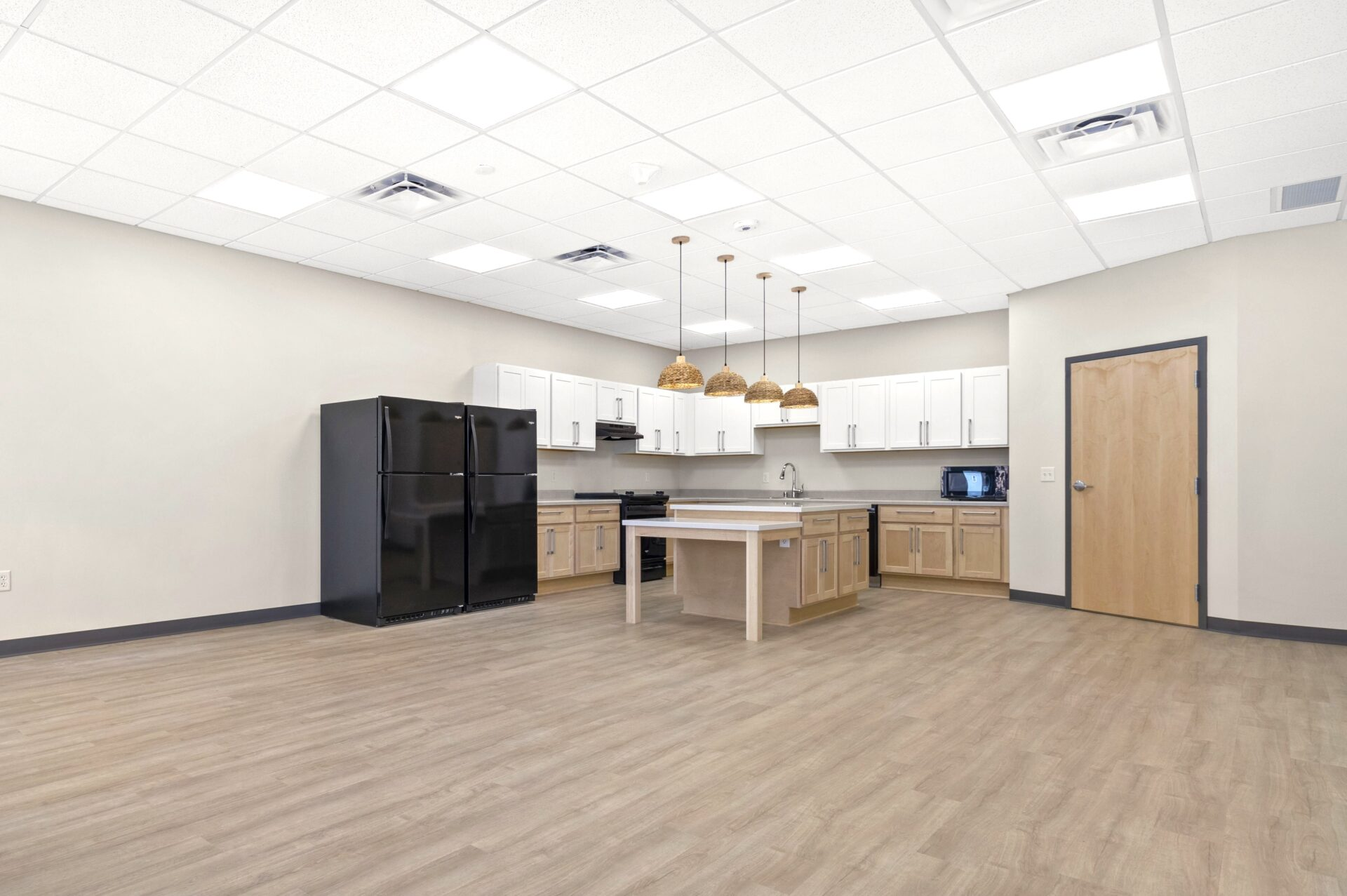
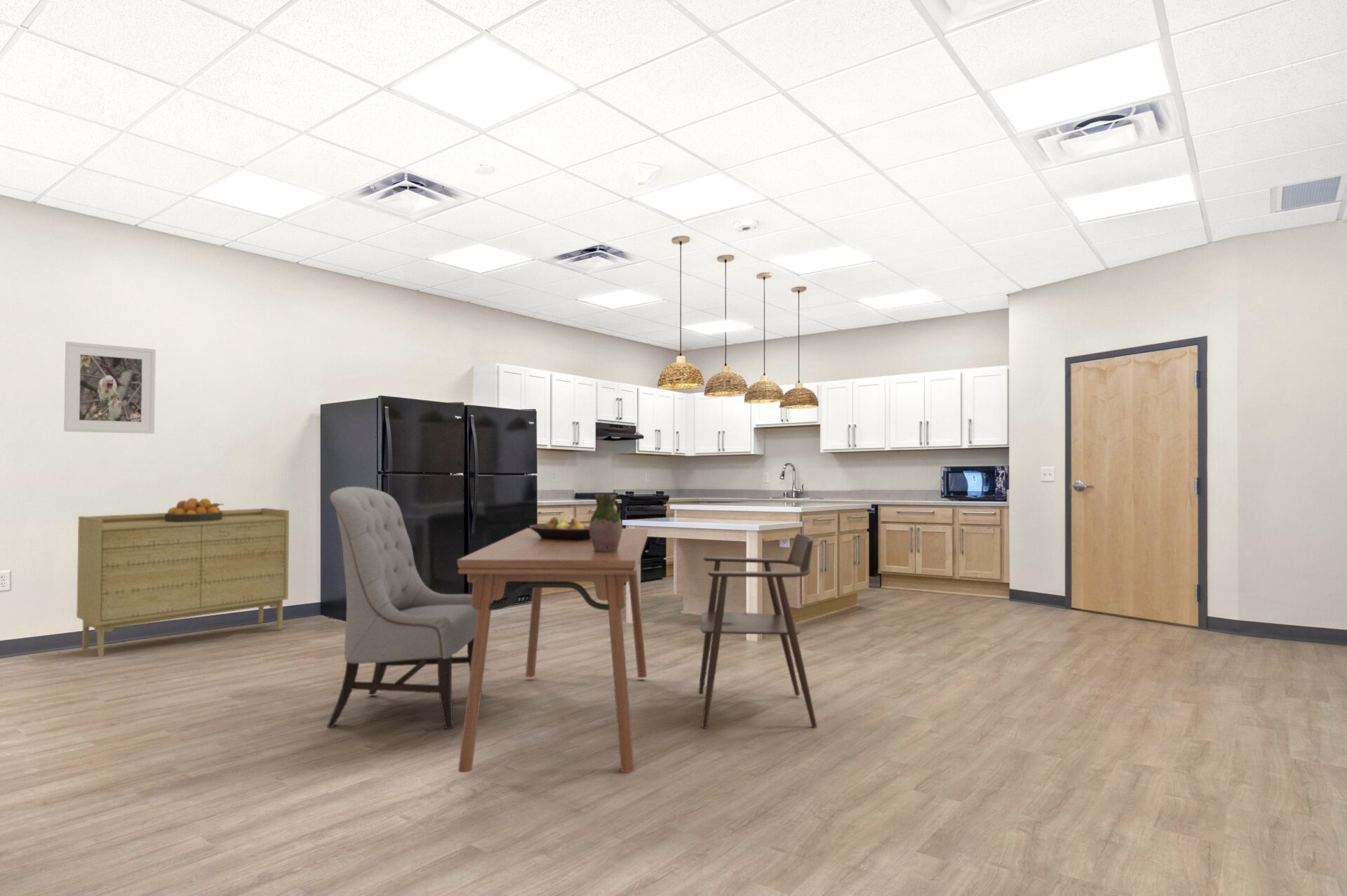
+ pitcher (608, 522)
+ chair (756, 623)
+ chair (405, 598)
+ fruit bowl (565, 527)
+ fruit bowl (194, 509)
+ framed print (111, 389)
+ dining table (590, 606)
+ sideboard (189, 575)
